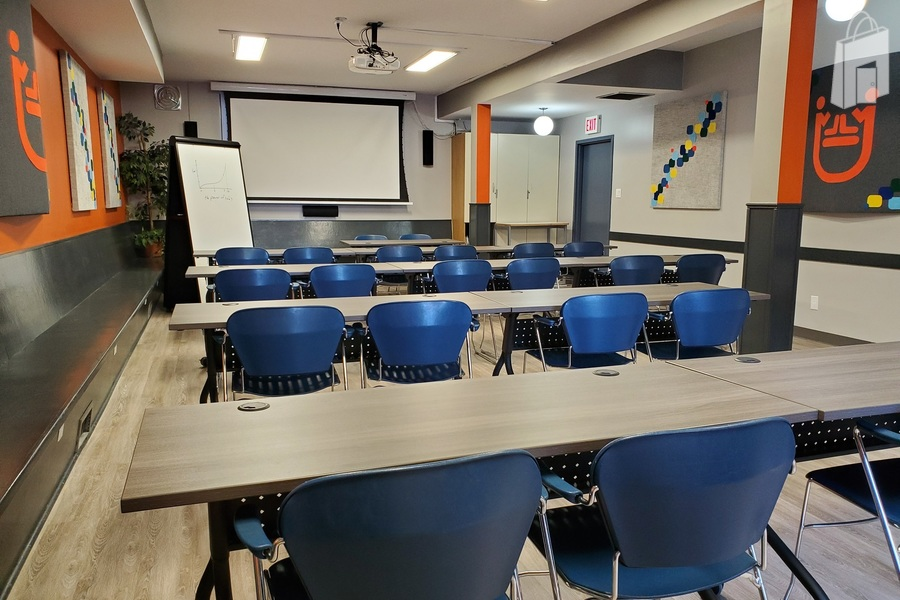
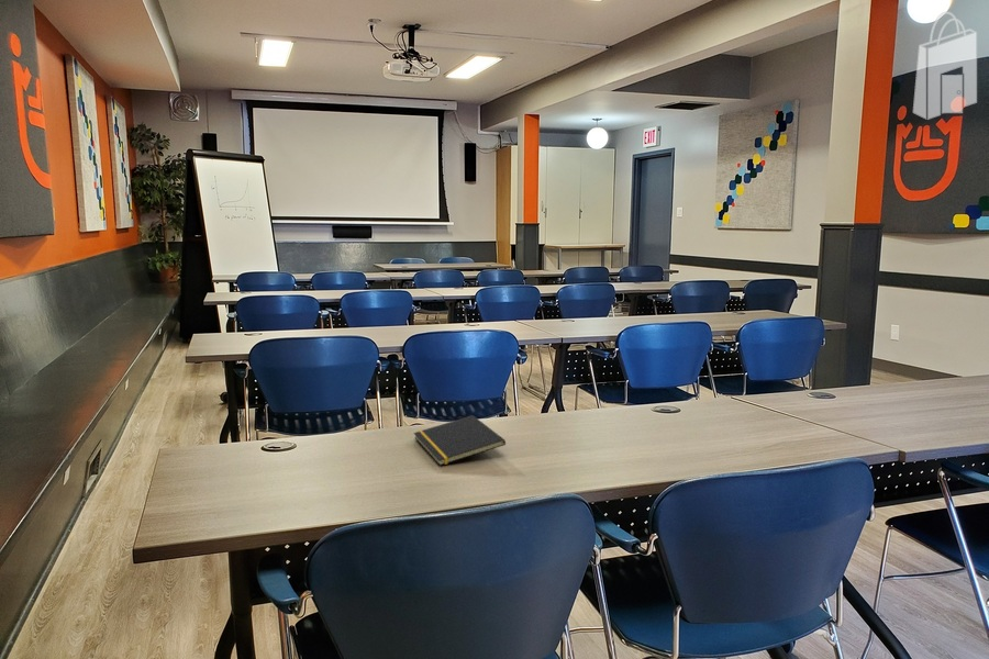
+ notepad (457, 438)
